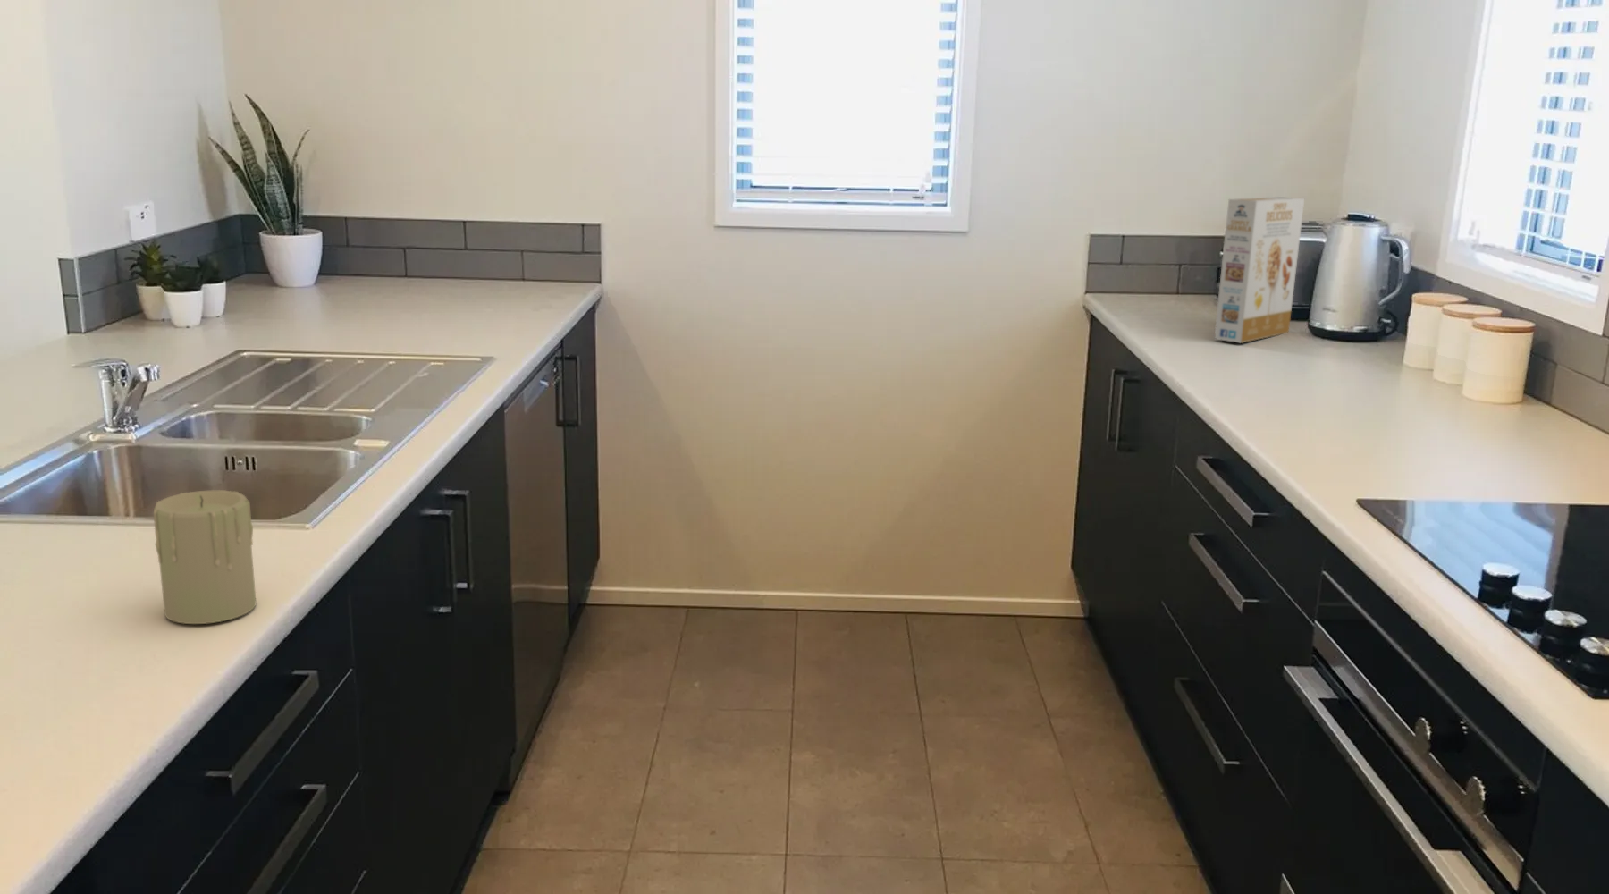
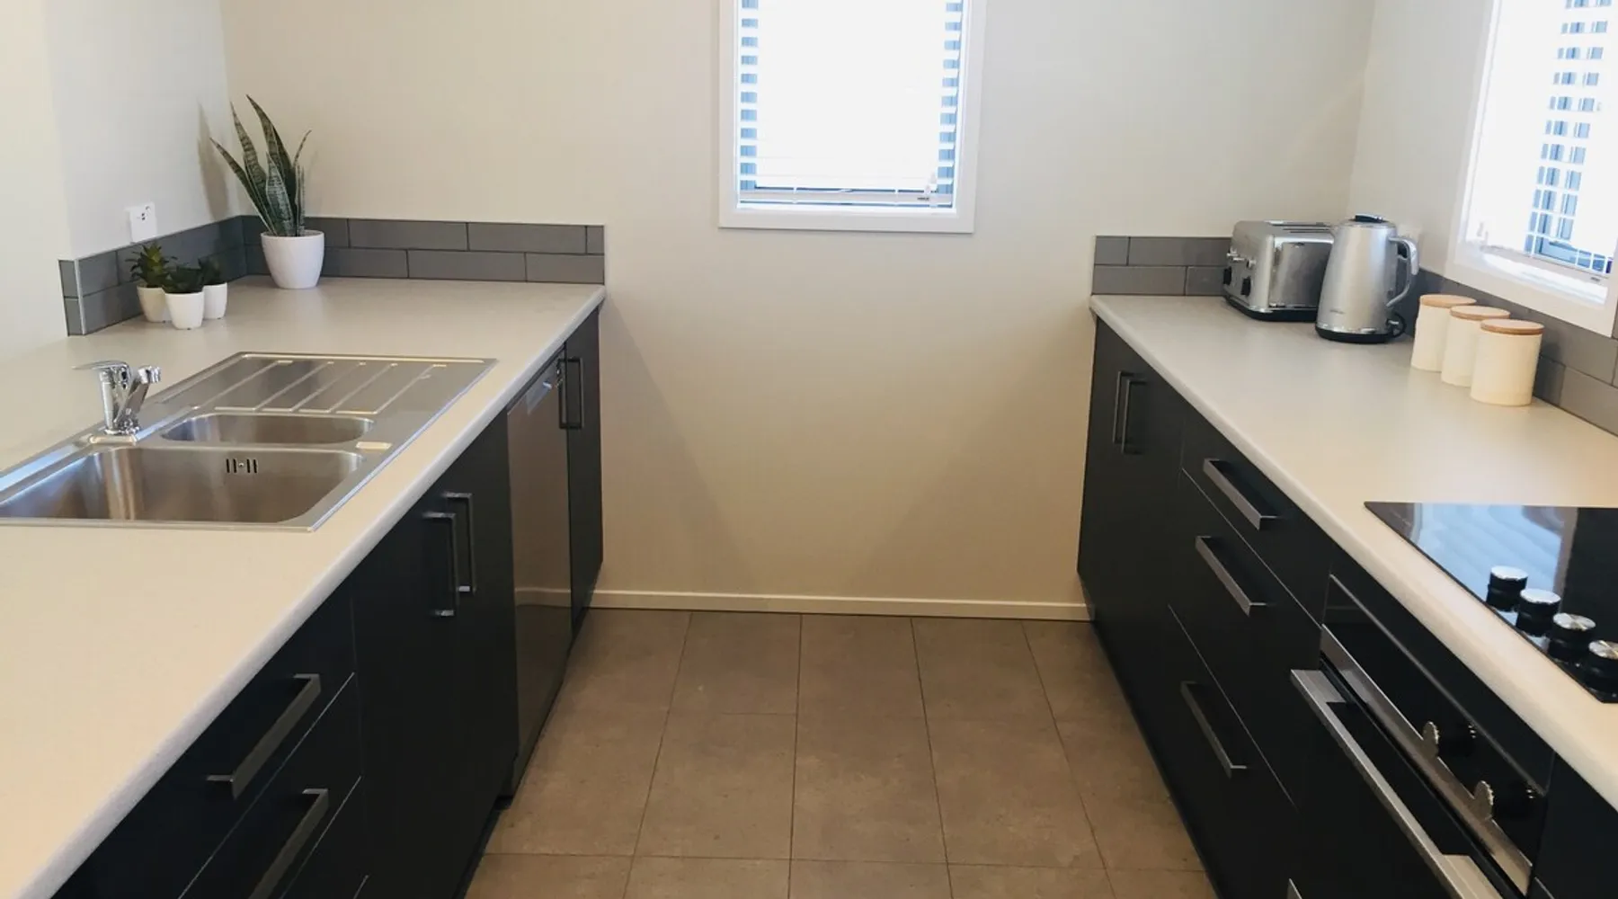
- cereal box (1259, 269)
- candle (207, 553)
